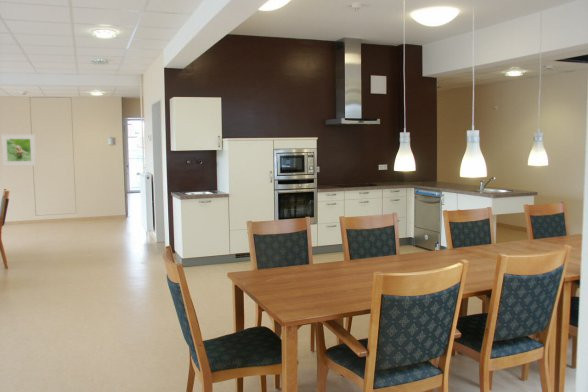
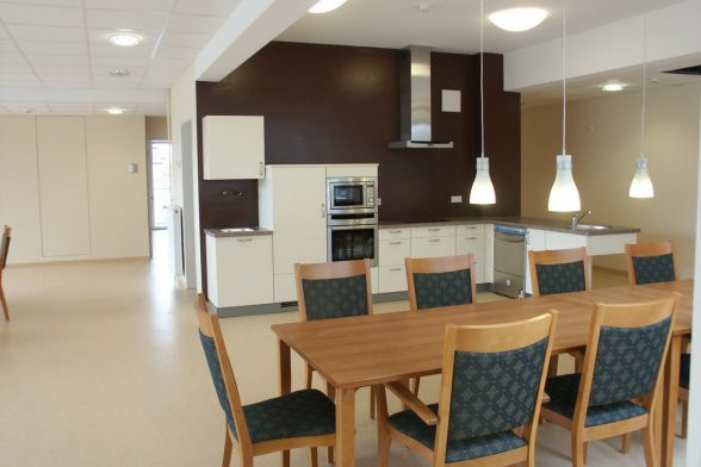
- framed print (18, 150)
